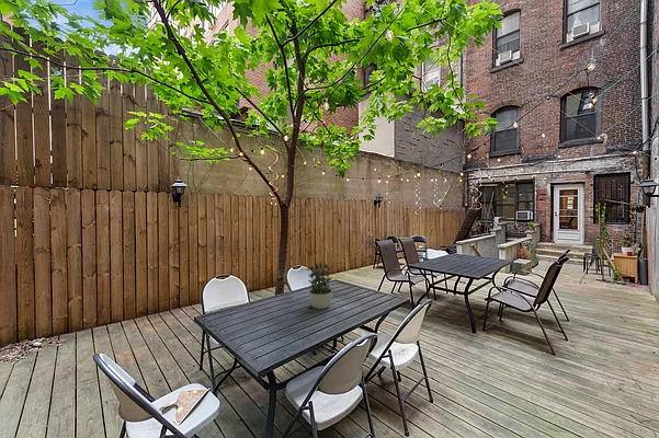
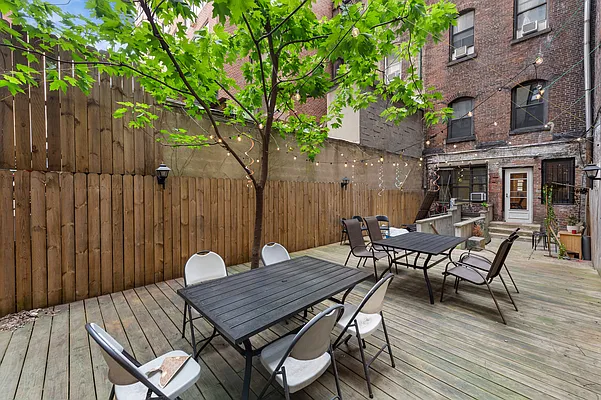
- potted plant (319, 284)
